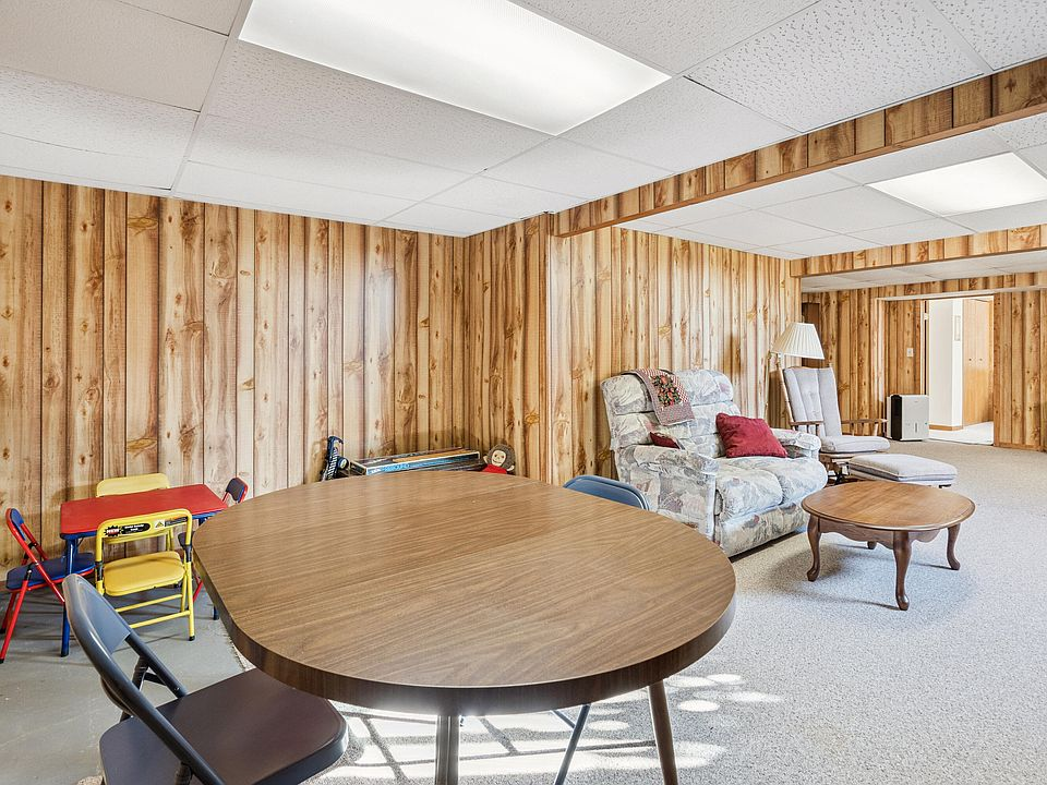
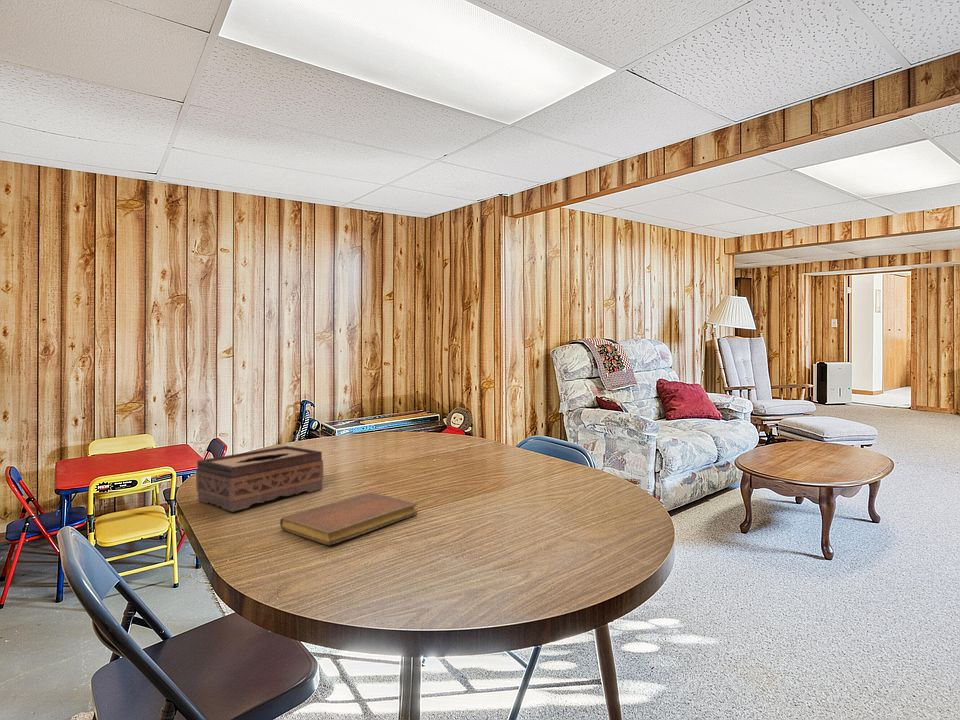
+ notebook (351, 515)
+ tissue box (262, 475)
